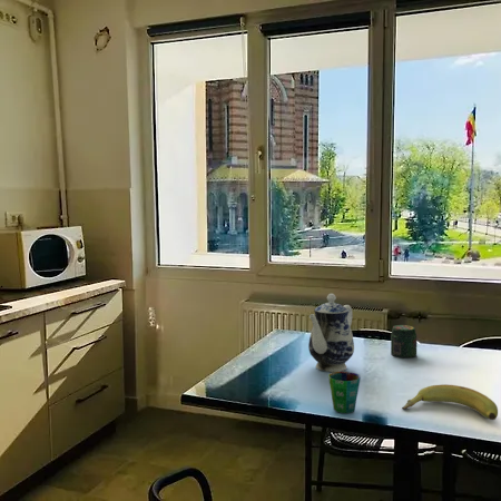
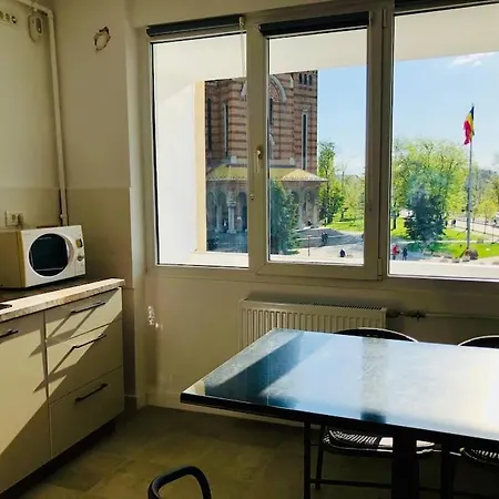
- teapot (331, 331)
- cup (344, 391)
- banana (445, 401)
- jar (403, 341)
